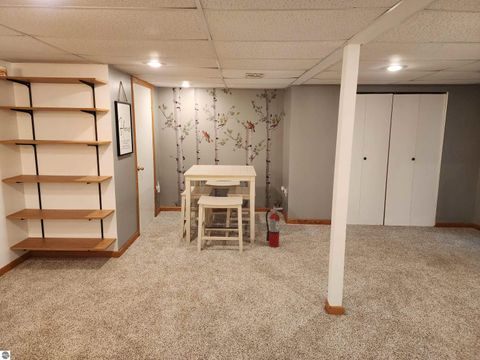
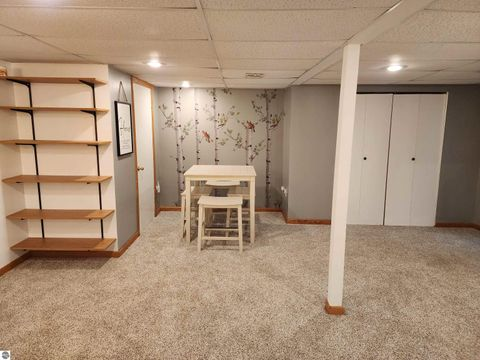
- fire extinguisher (274, 225)
